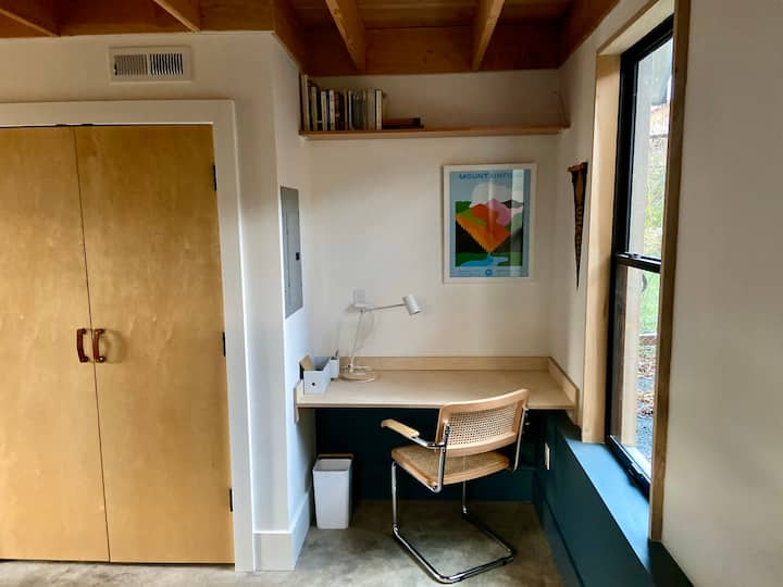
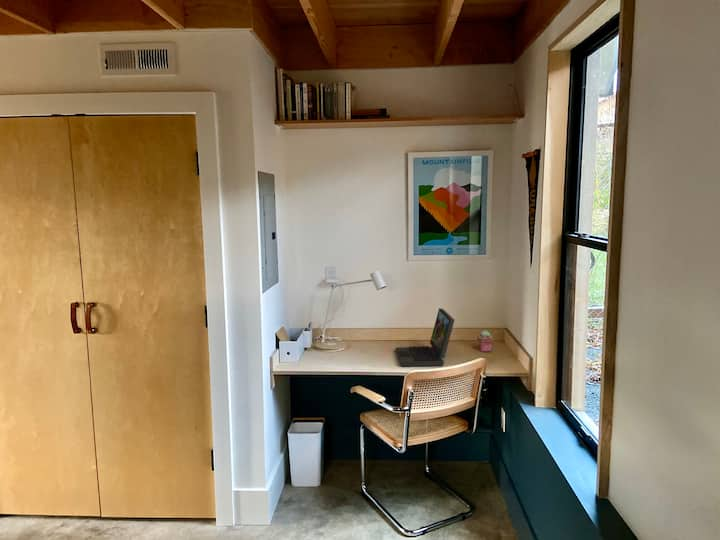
+ potted succulent (485, 340)
+ laptop (431, 337)
